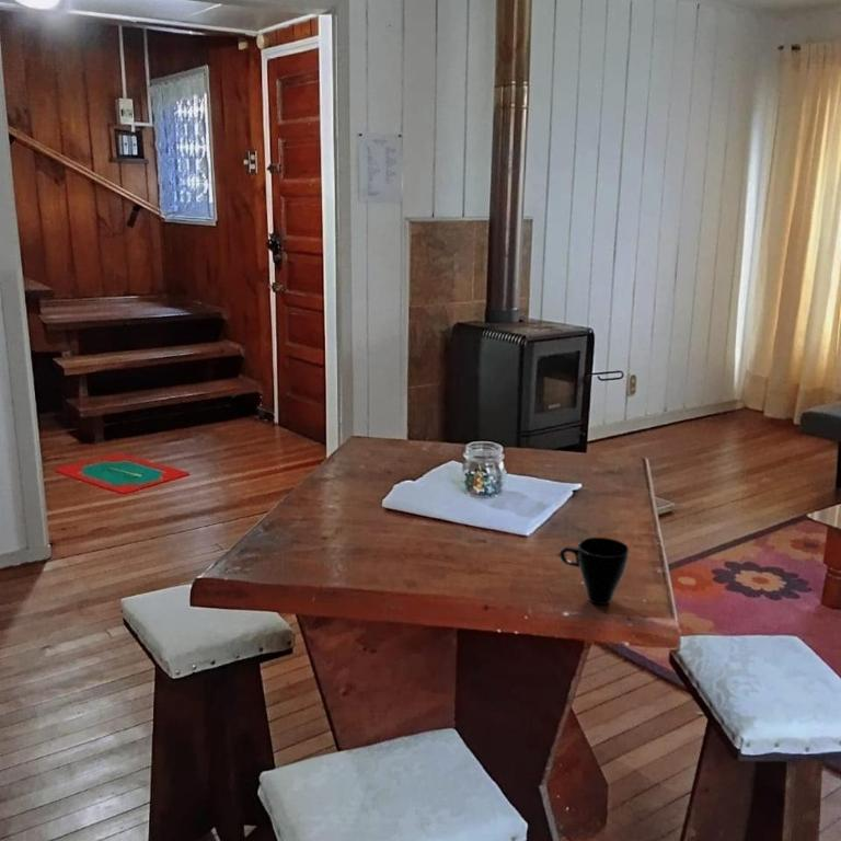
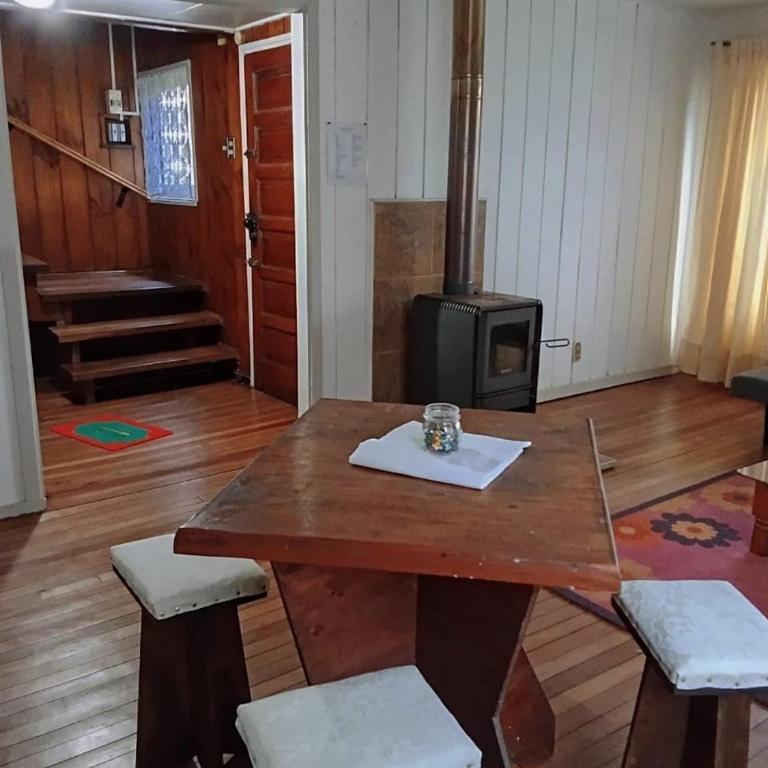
- cup (592, 571)
